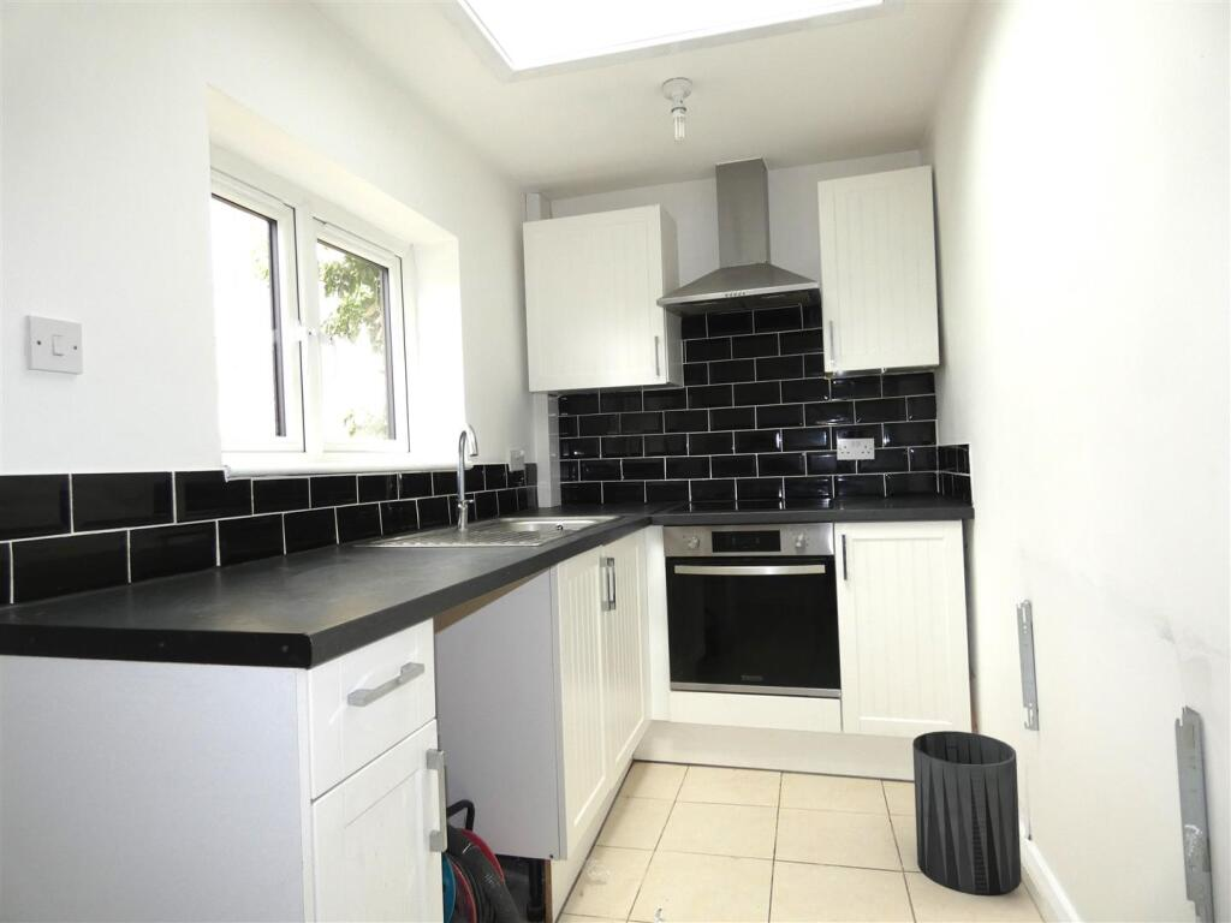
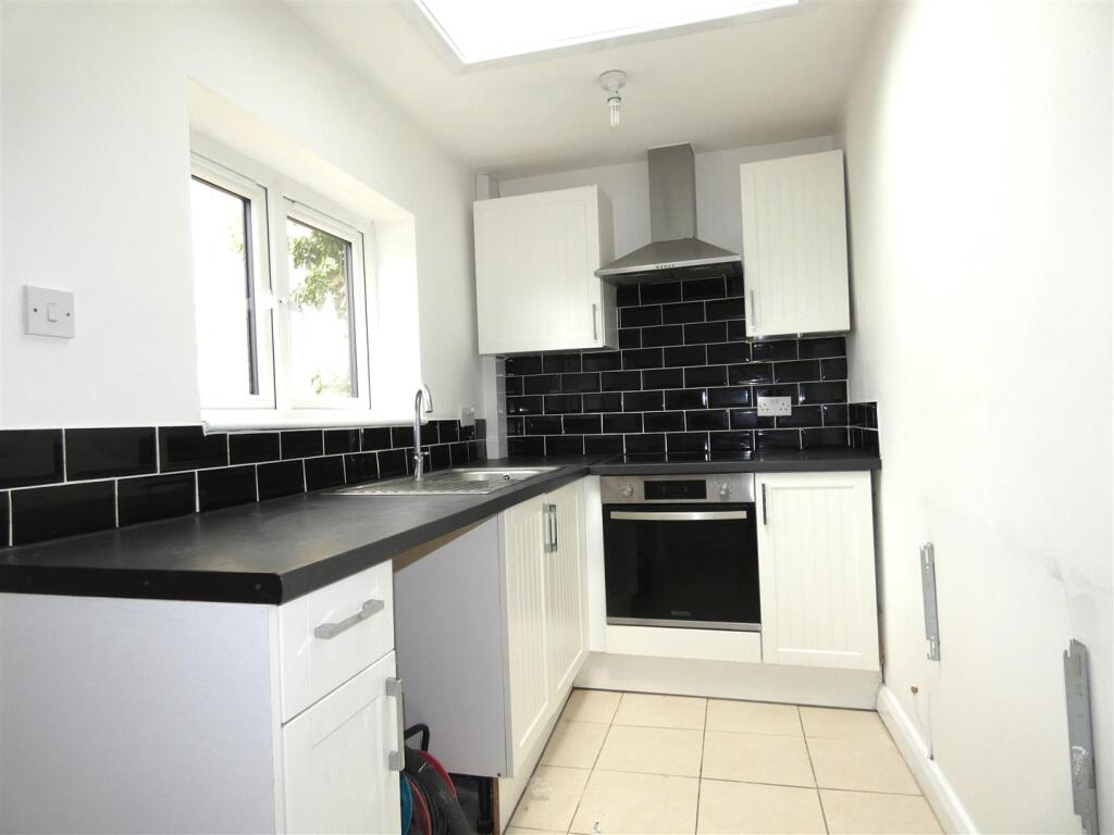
- trash can (965, 808)
